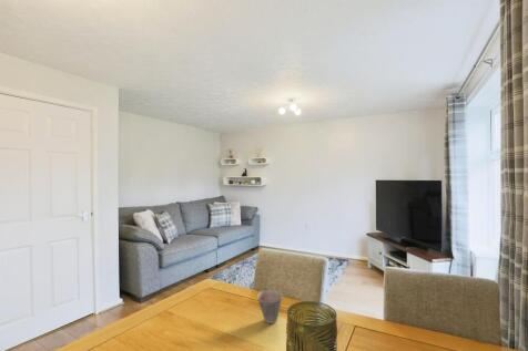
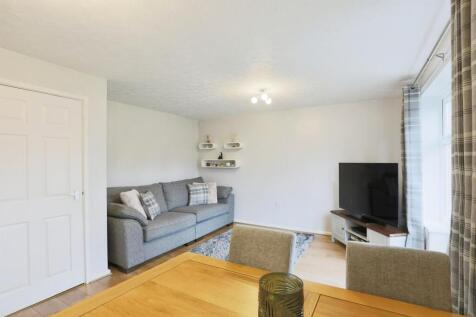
- cup (270, 308)
